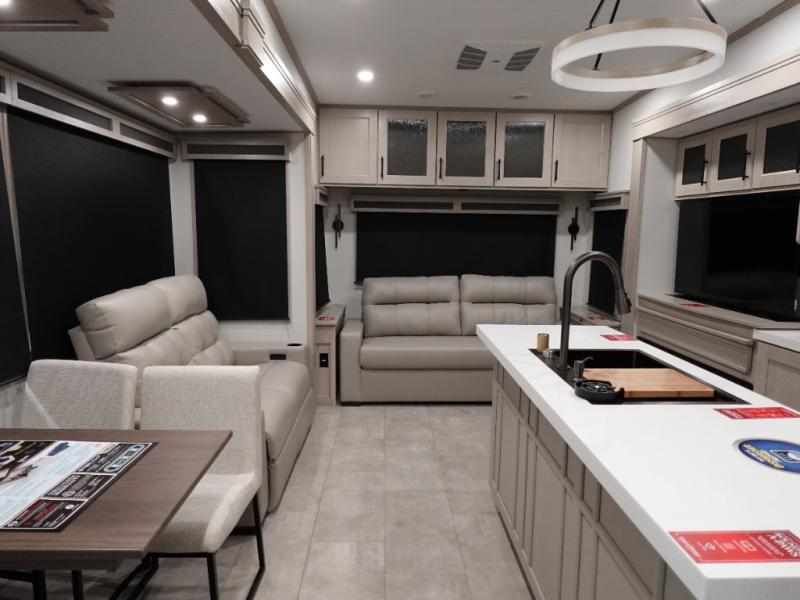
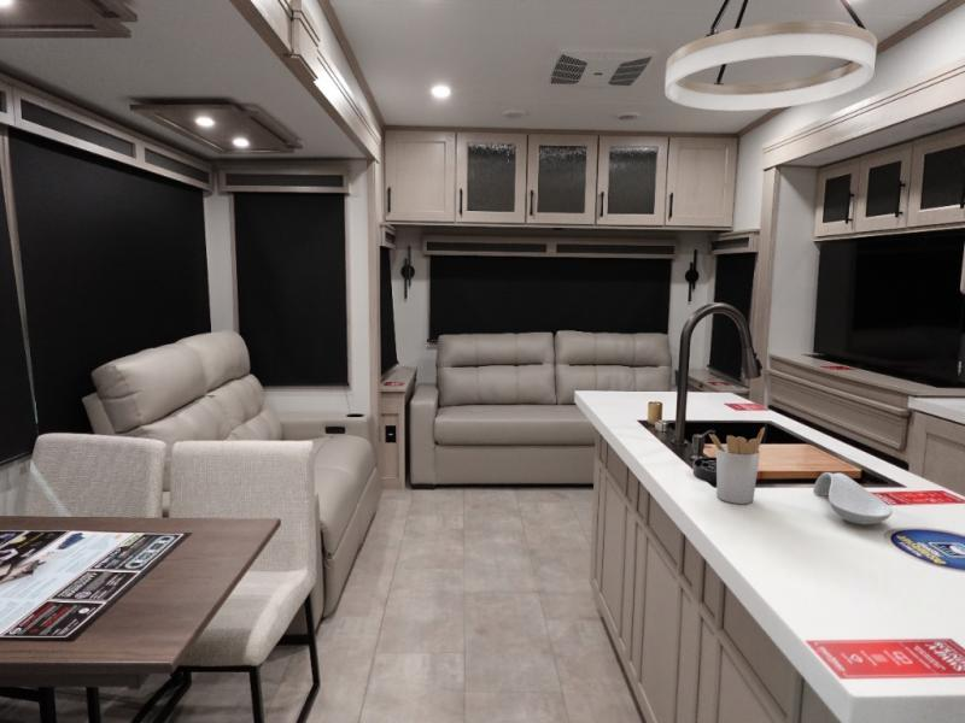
+ utensil holder (738, 464)
+ spoon rest (846, 495)
